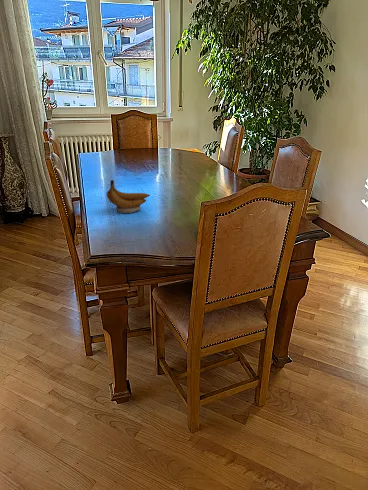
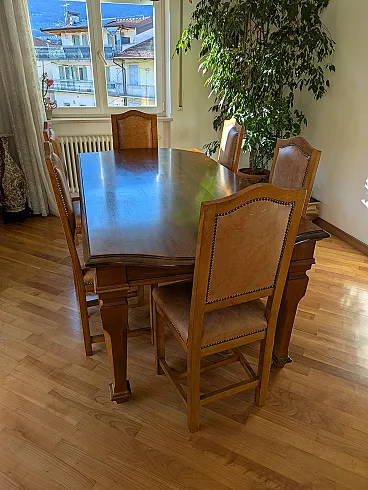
- banana (128, 195)
